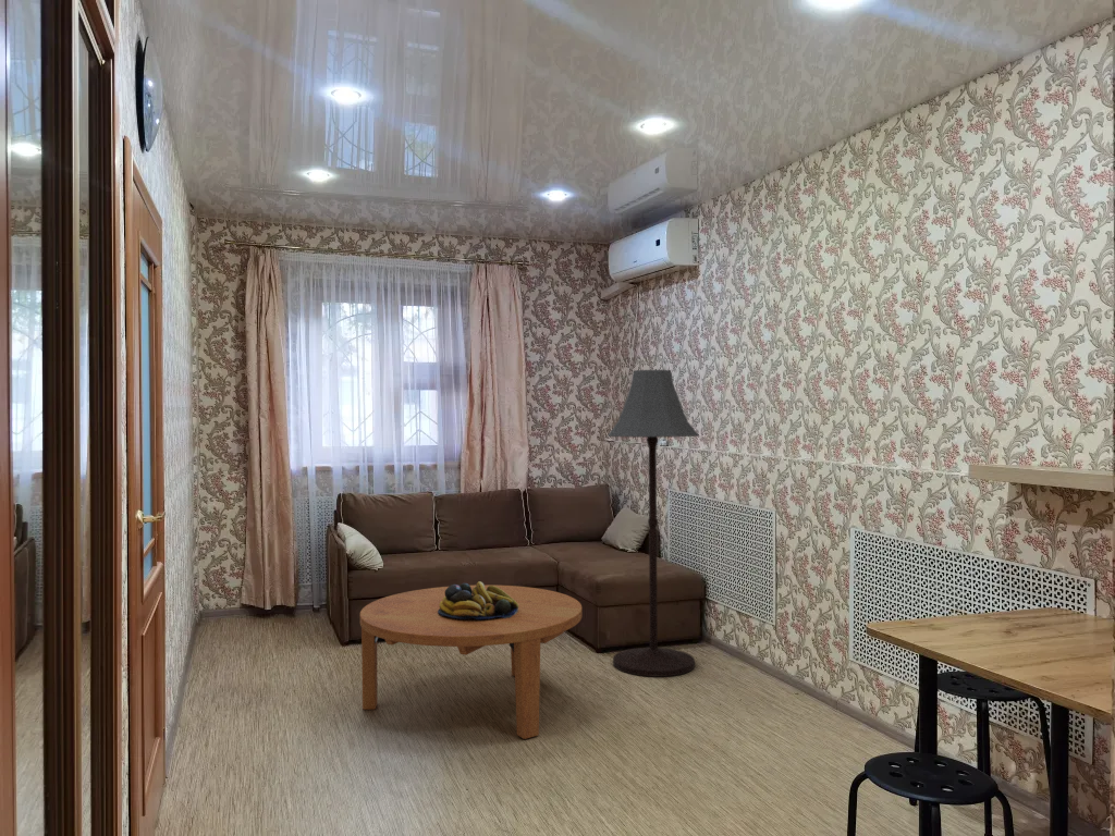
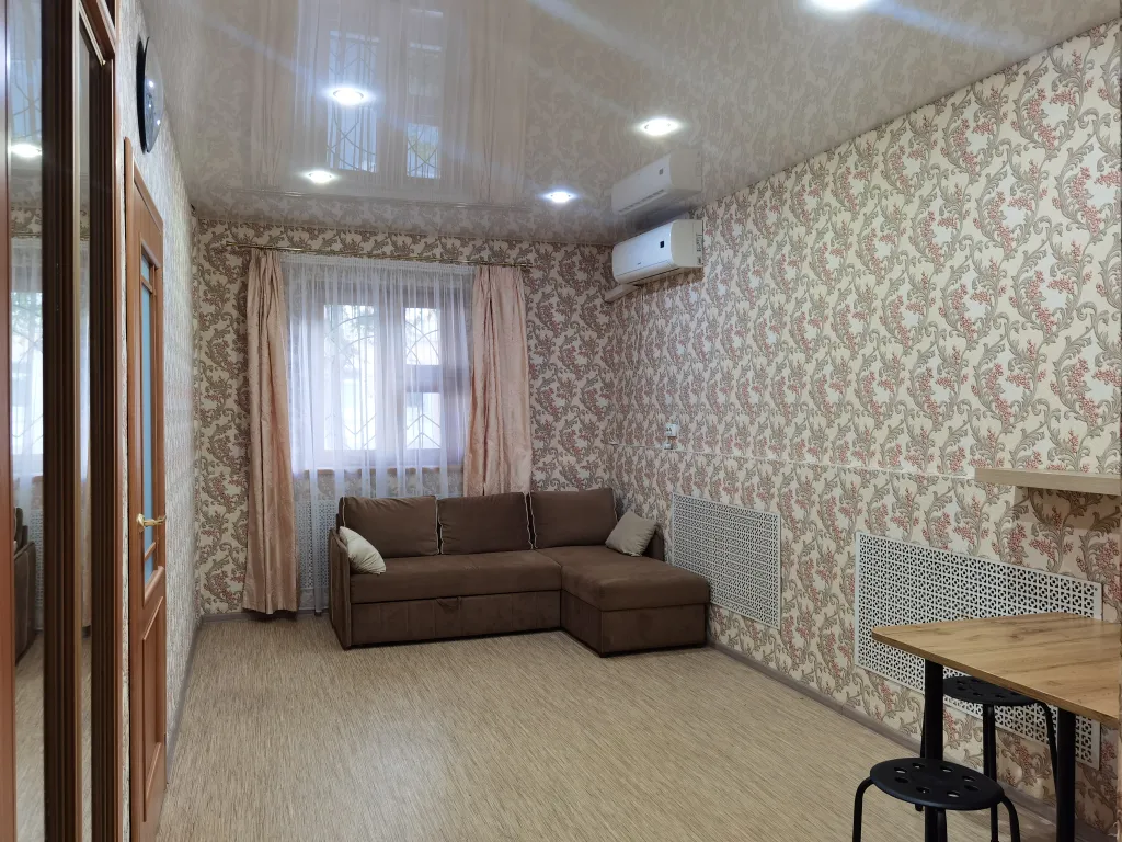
- floor lamp (652, 517)
- fruit bowl (477, 597)
- coffee table (470, 652)
